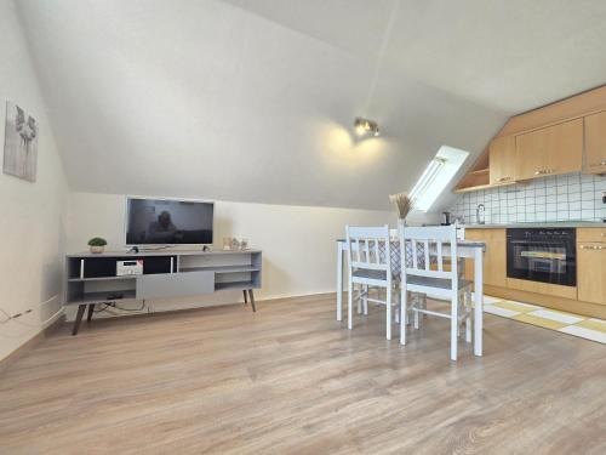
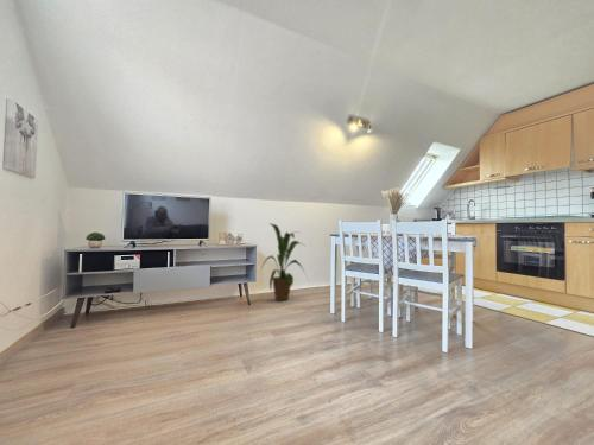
+ house plant (286, 261)
